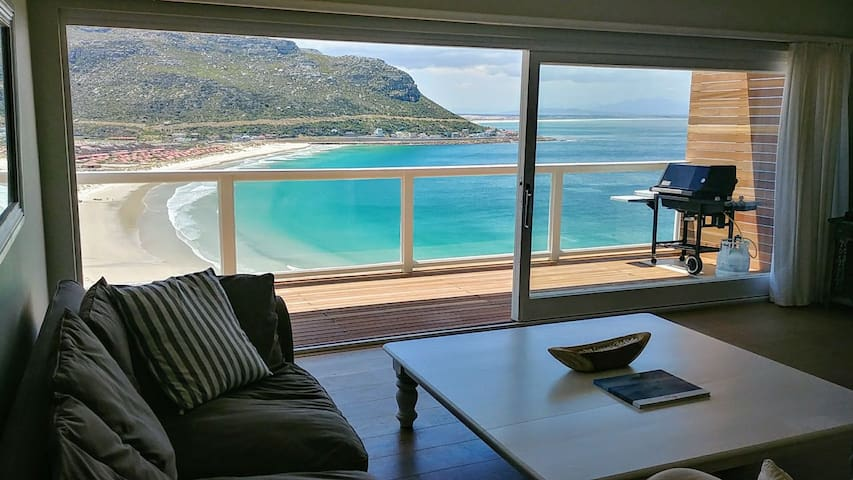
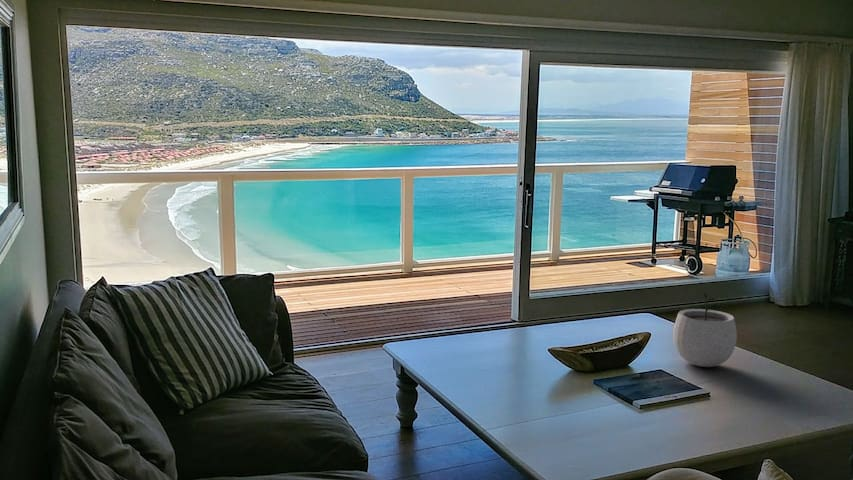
+ plant pot (705, 328)
